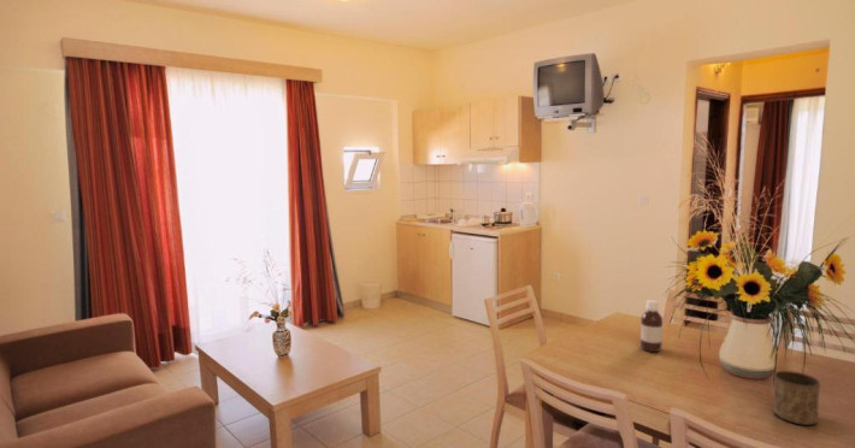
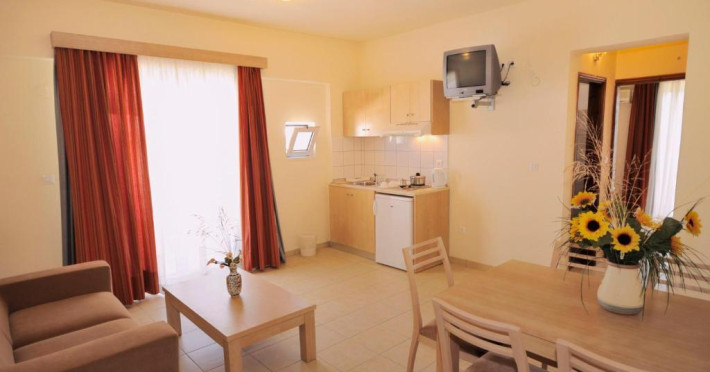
- cup (795, 397)
- bottle (651, 325)
